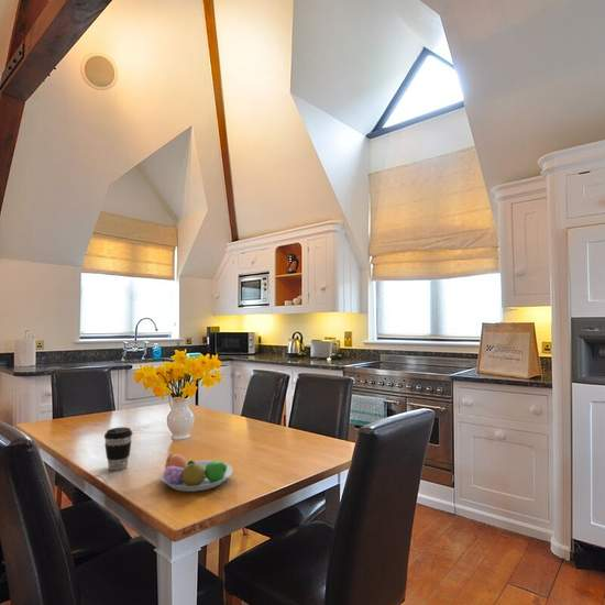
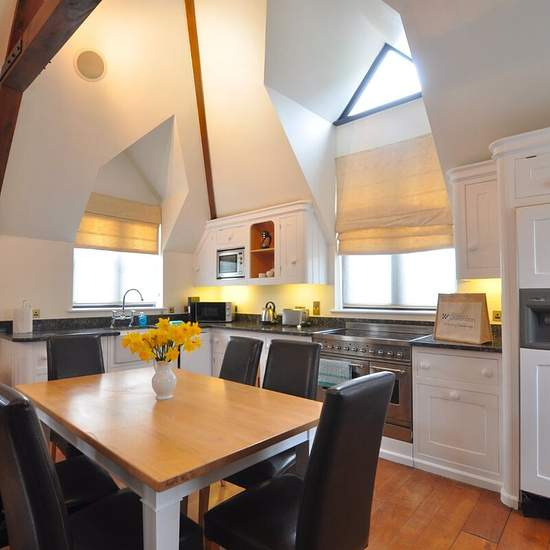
- coffee cup (118, 448)
- fruit bowl (198, 466)
